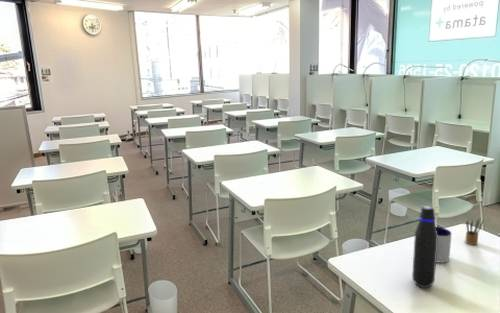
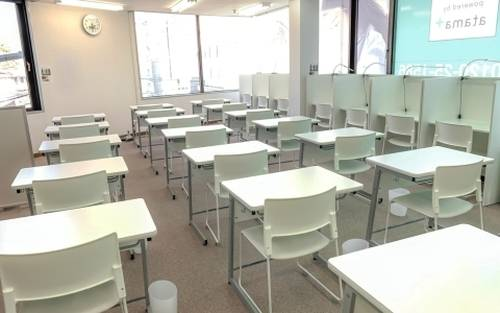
- mug (437, 245)
- water bottle (425, 247)
- pencil box (472, 231)
